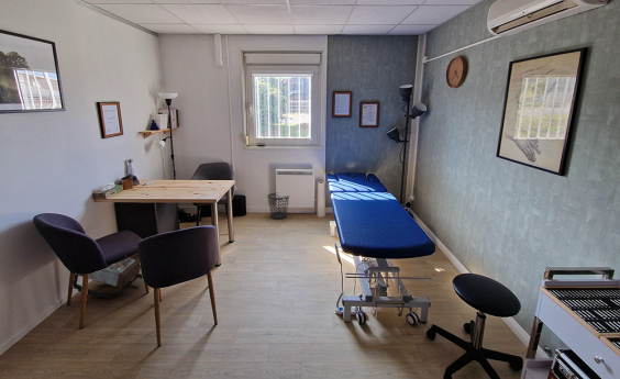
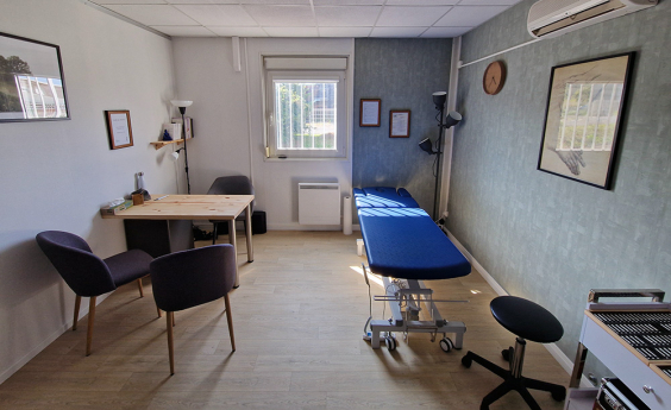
- backpack (111, 274)
- wastebasket (278, 207)
